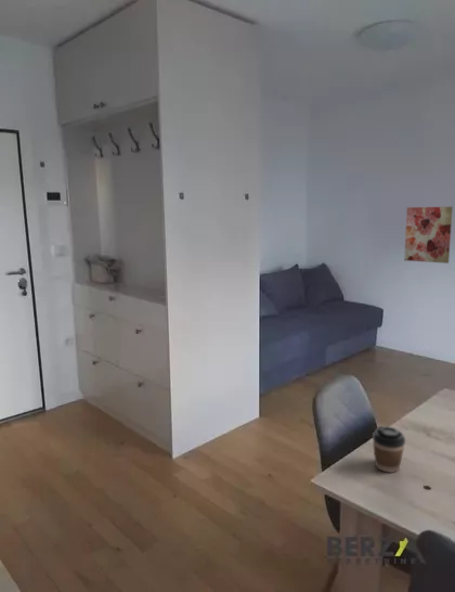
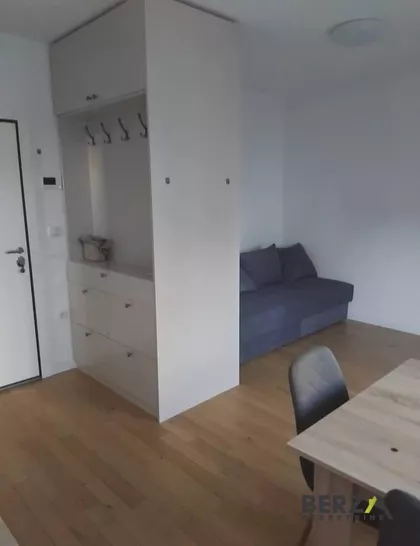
- wall art (427, 234)
- coffee cup (388, 447)
